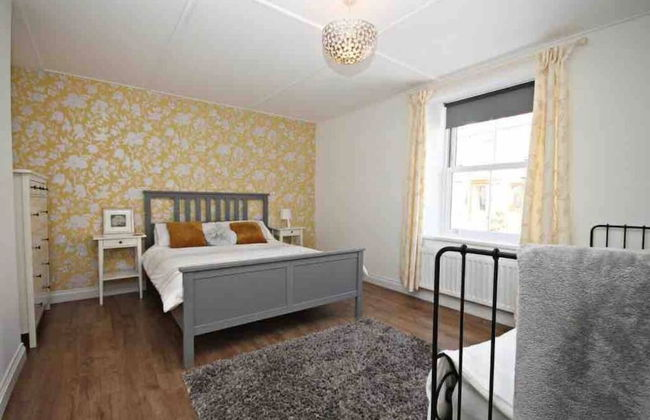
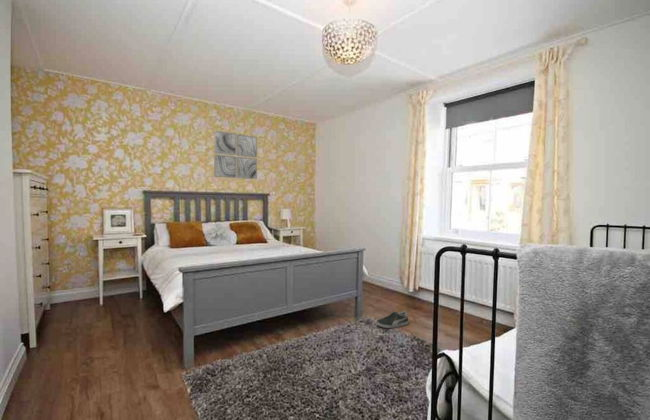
+ wall art (237, 155)
+ shoe (392, 318)
